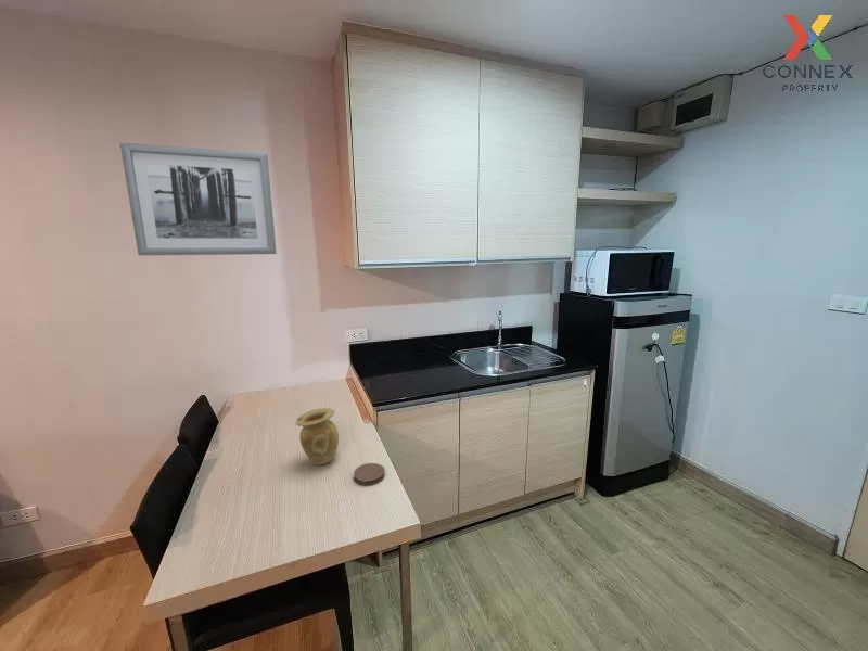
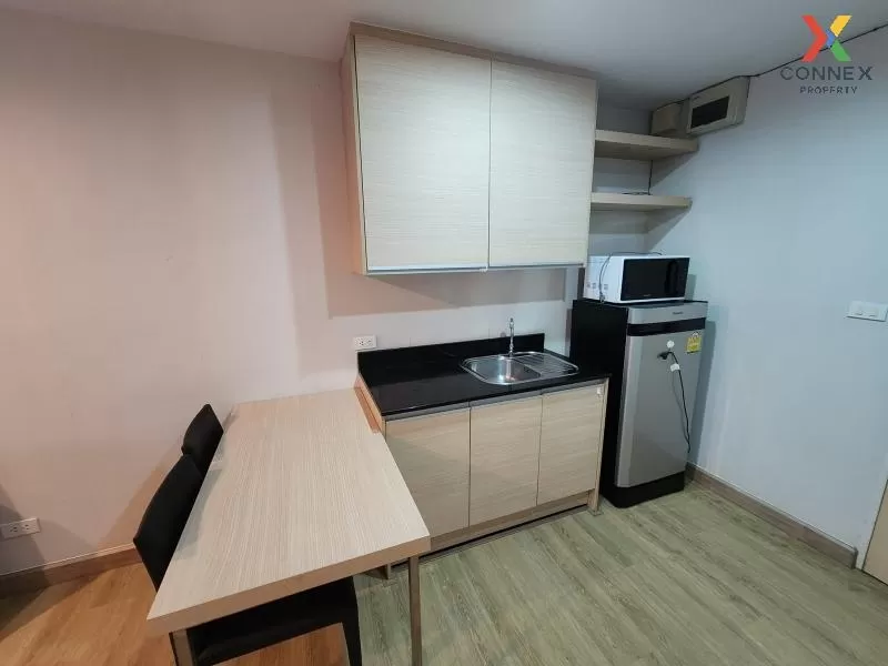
- coaster (369, 473)
- vase (317, 437)
- wall art (205, 203)
